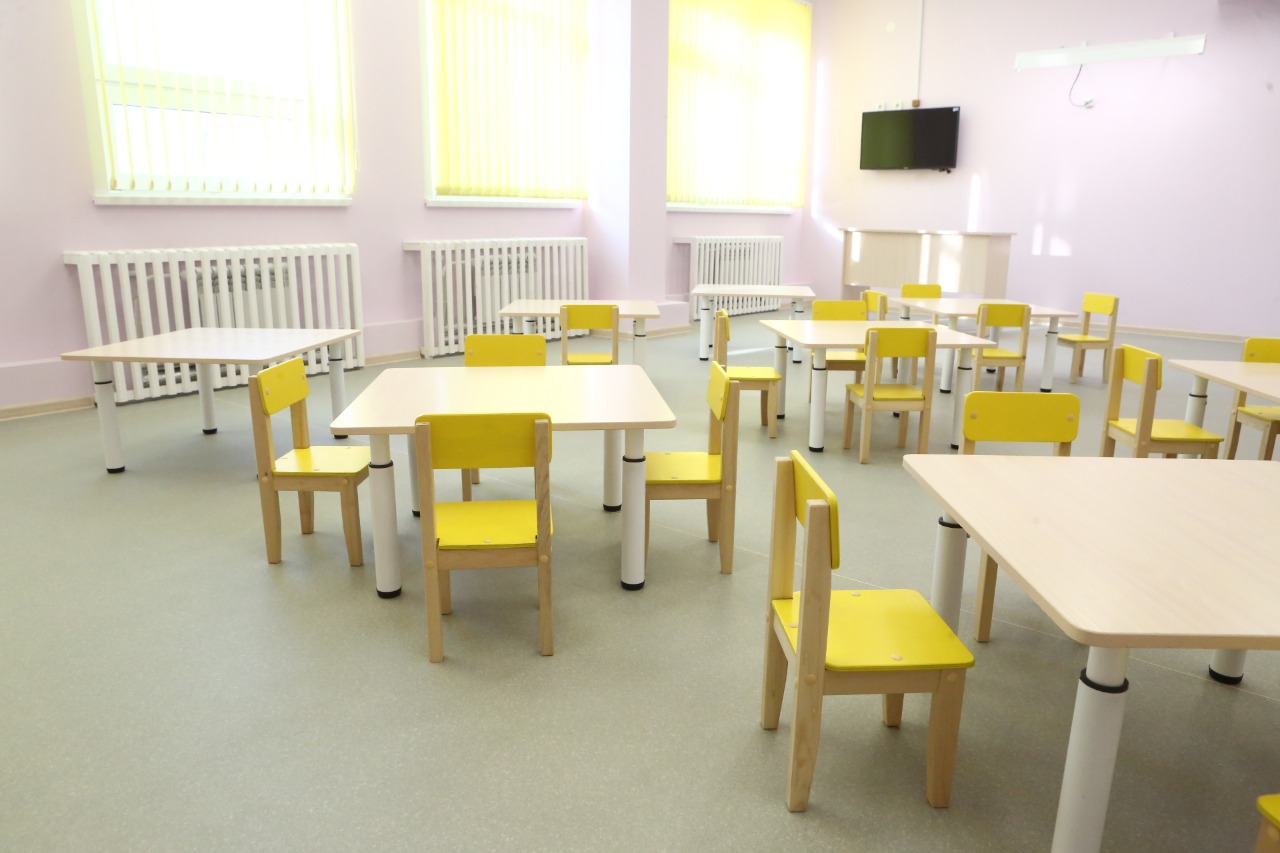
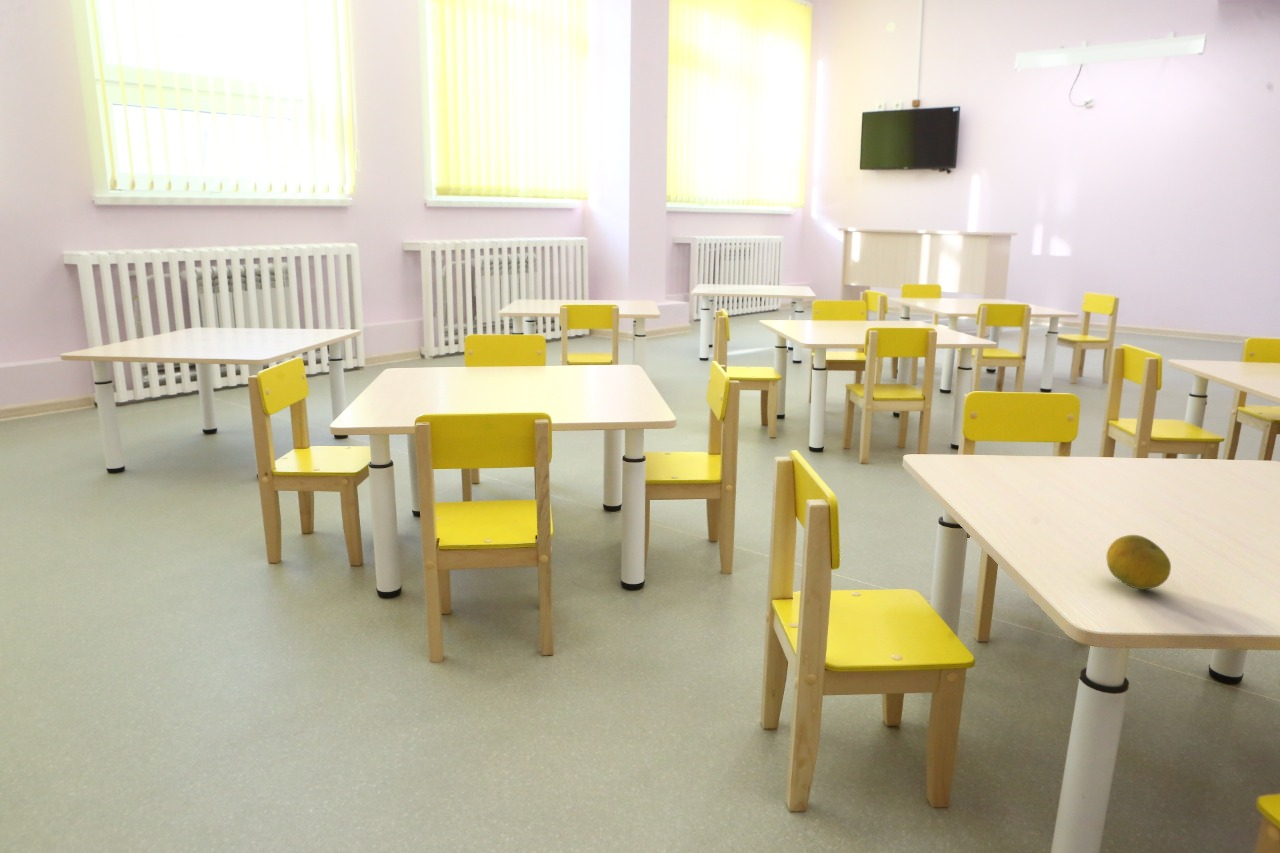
+ fruit (1138, 562)
